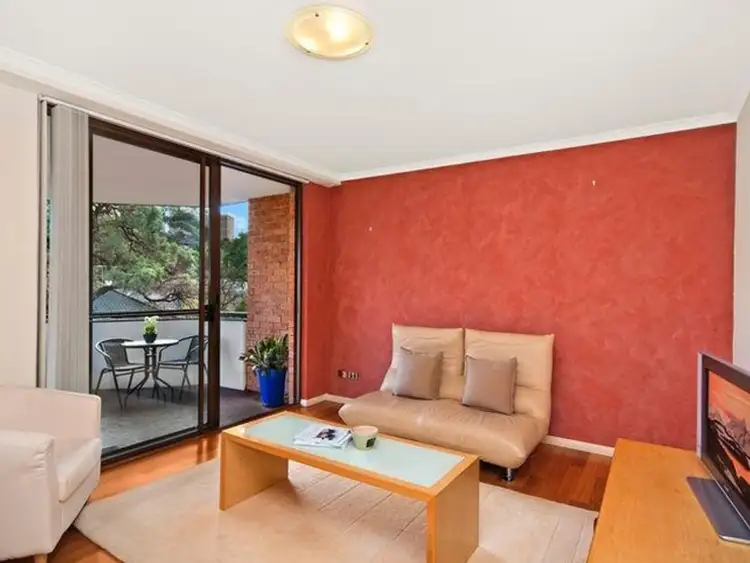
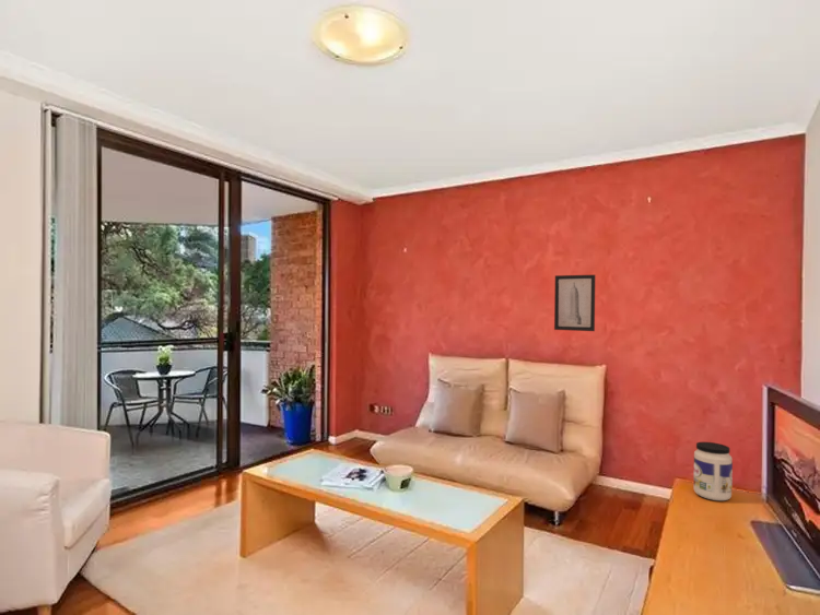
+ wall art (574, 303)
+ jar (712, 471)
